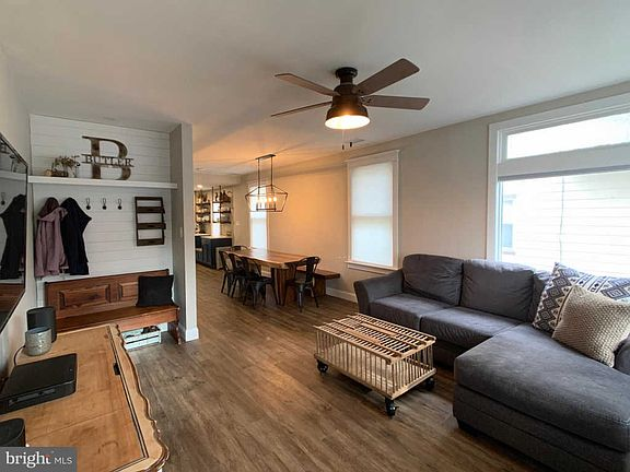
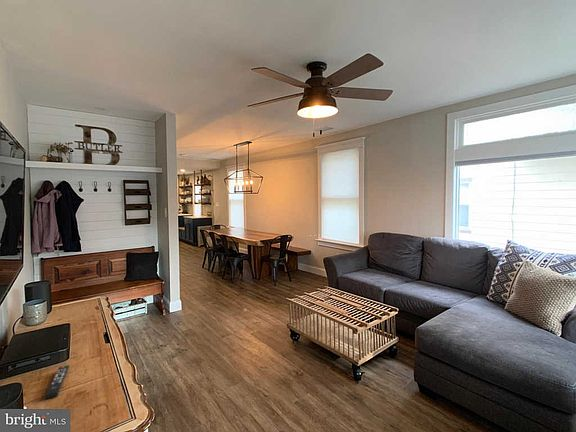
+ remote control (58, 380)
